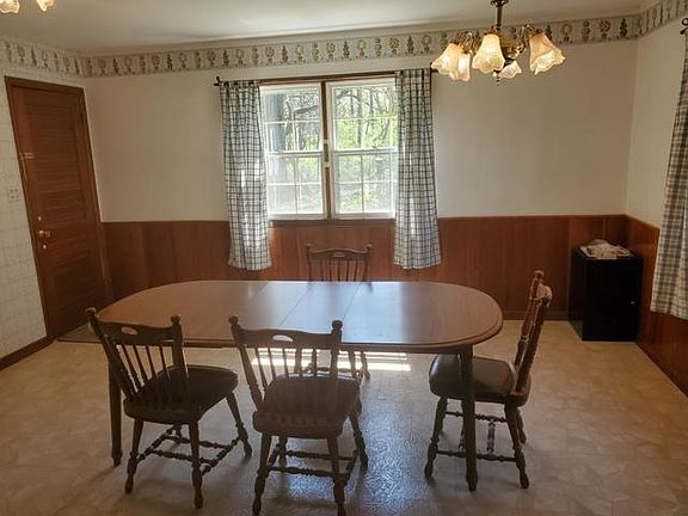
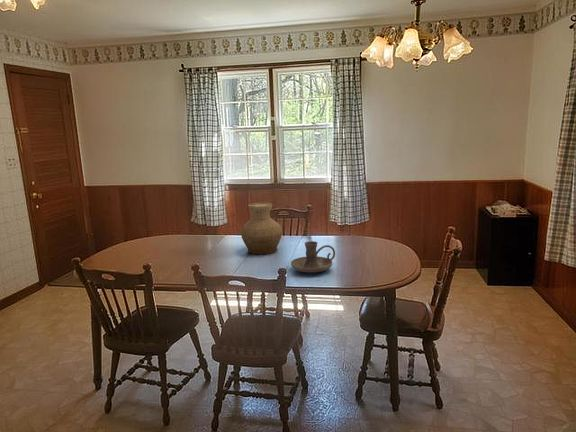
+ candle holder (315, 255)
+ vase (261, 227)
